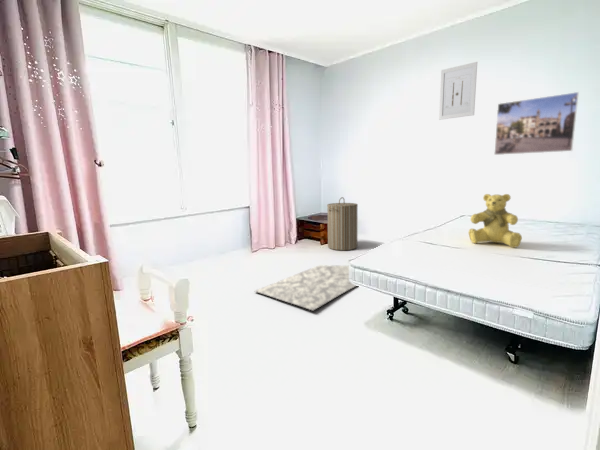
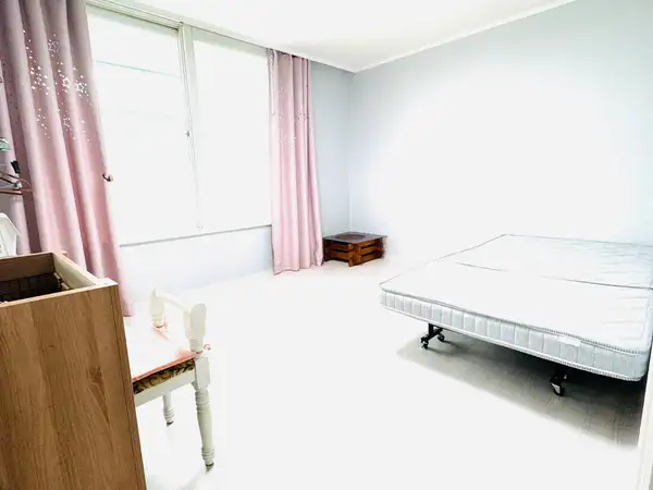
- wall art (457, 92)
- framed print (533, 126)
- rug (328, 277)
- teddy bear (497, 219)
- laundry hamper (342, 222)
